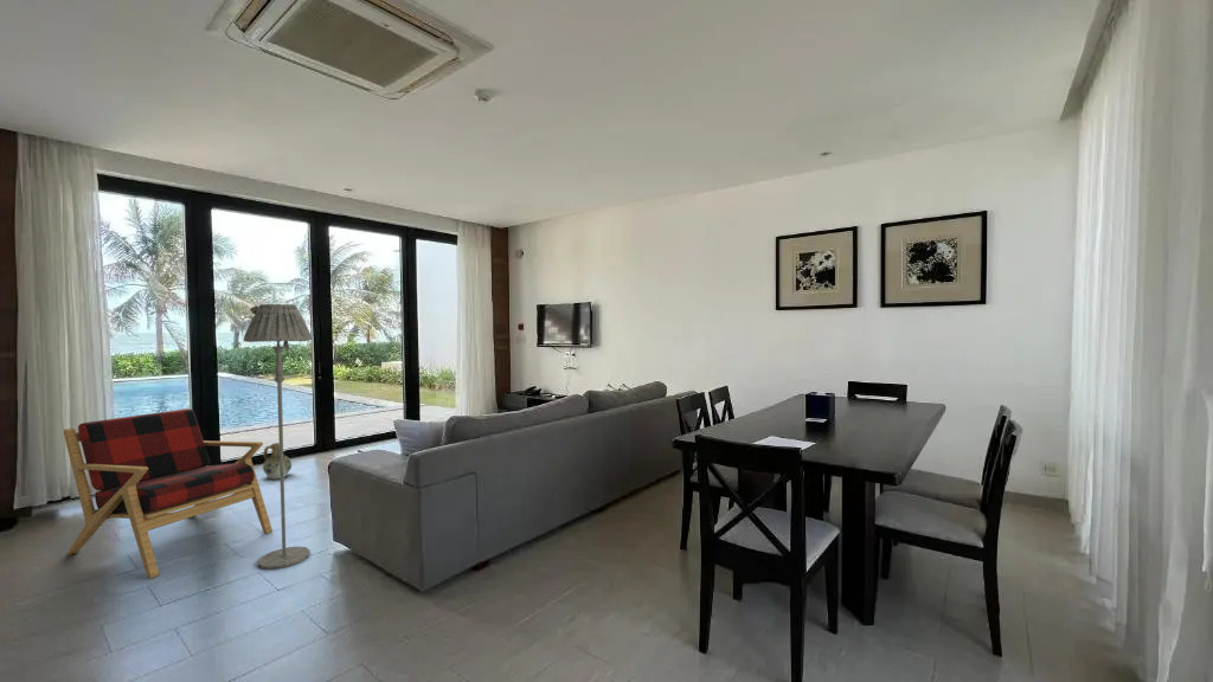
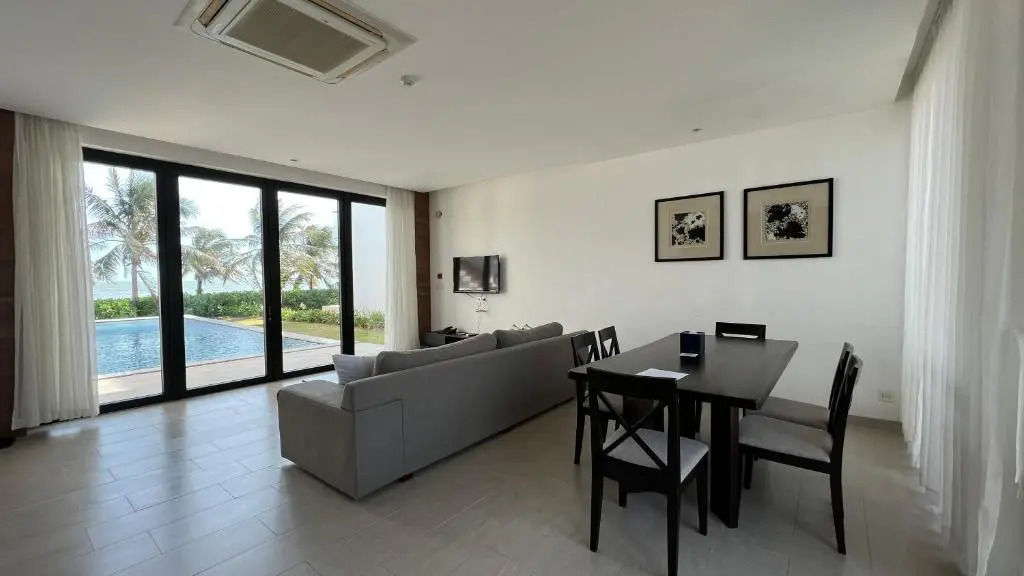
- armchair (172, 480)
- ceramic jug (277, 459)
- floor lamp (281, 432)
